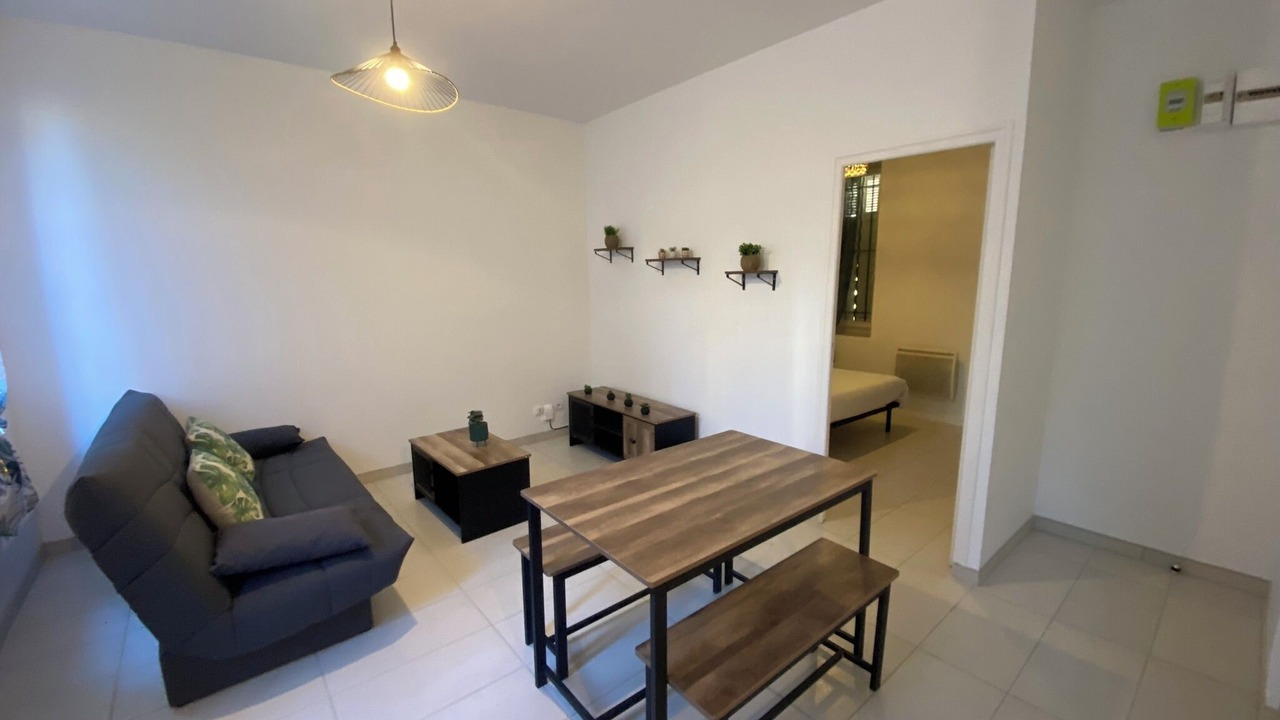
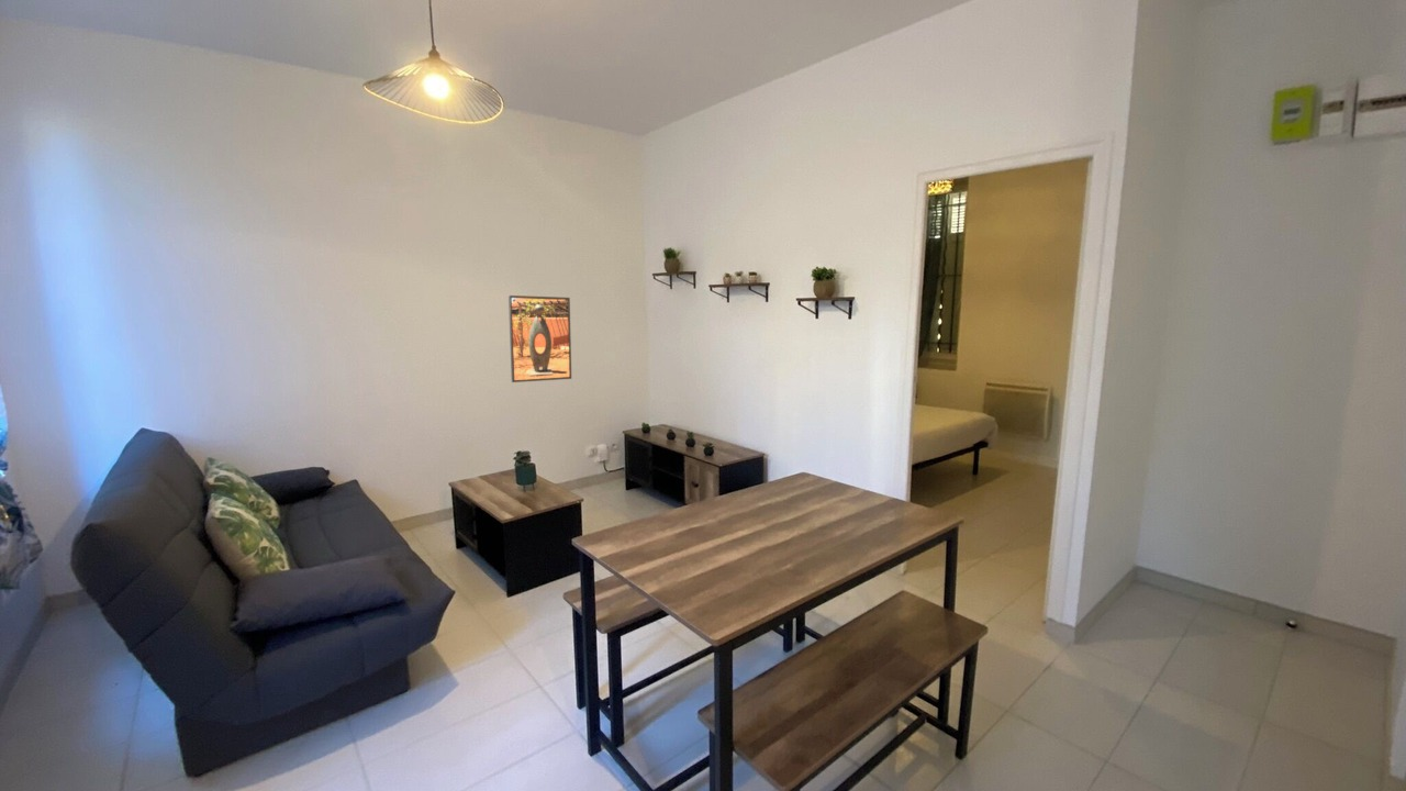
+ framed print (540, 338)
